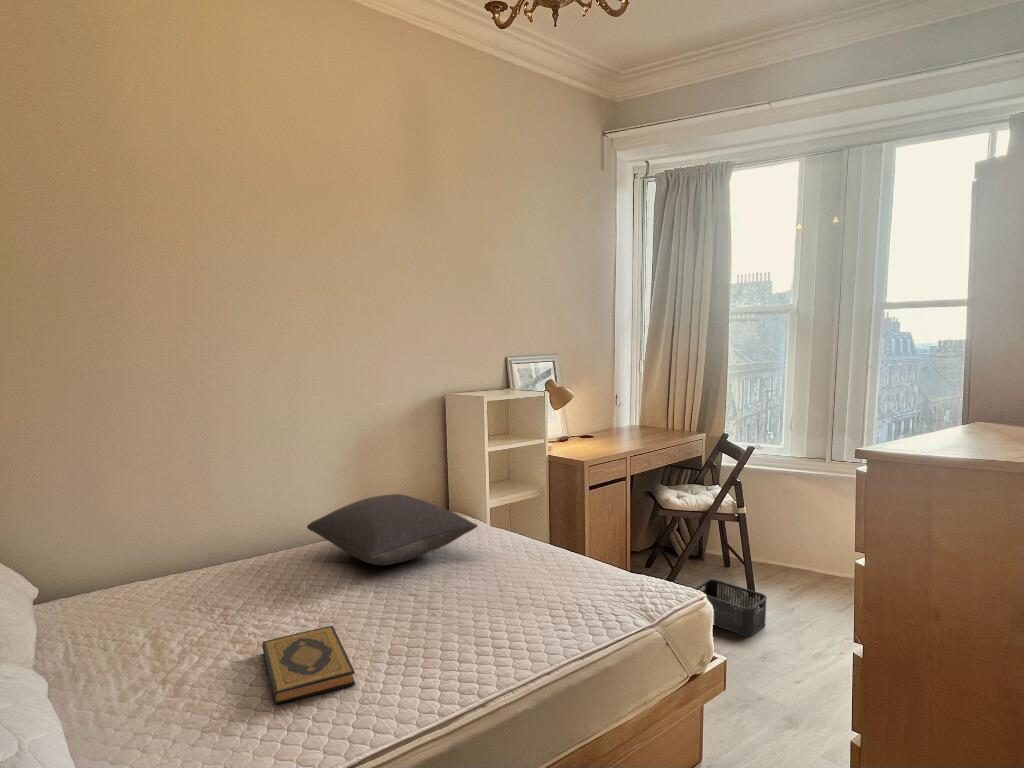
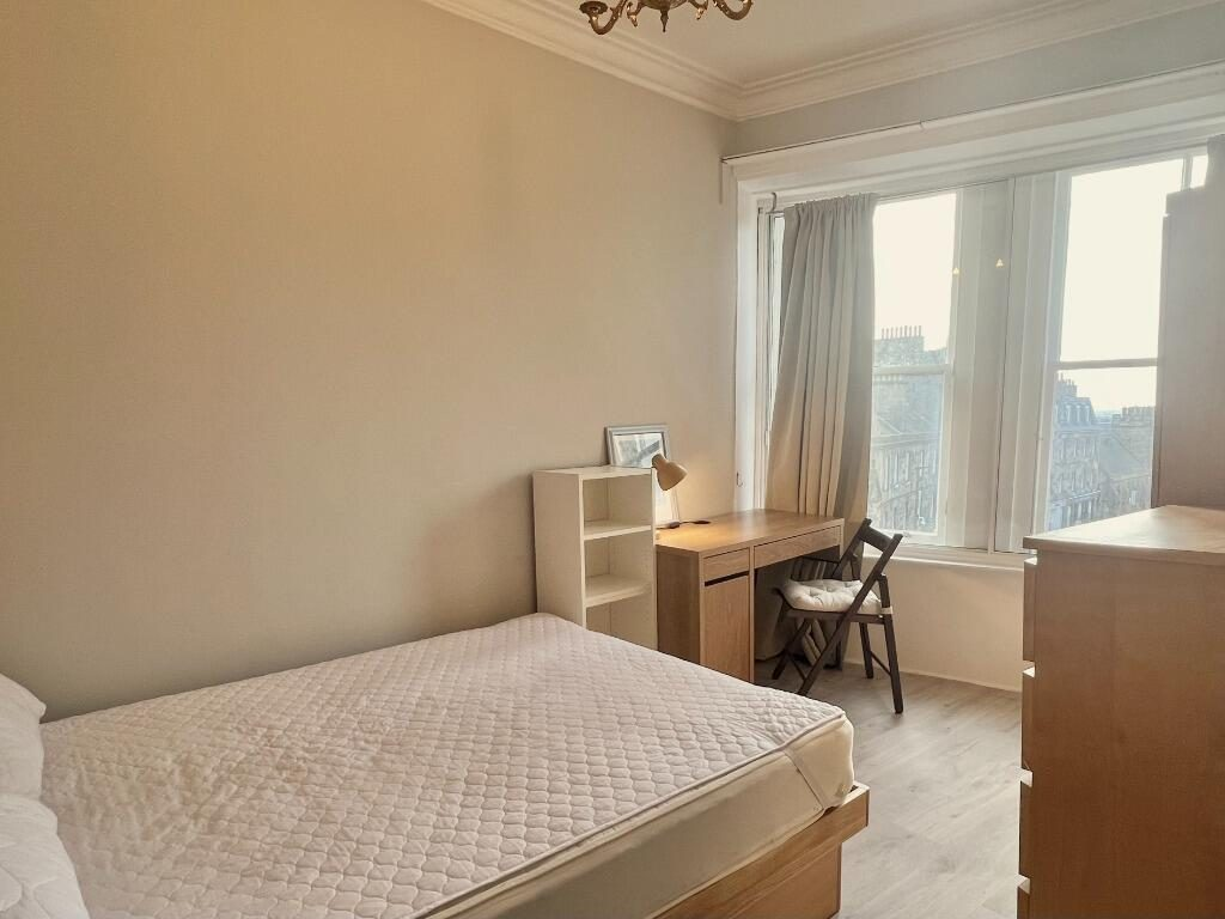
- pillow (392, 527)
- hardback book (306, 661)
- storage bin (728, 606)
